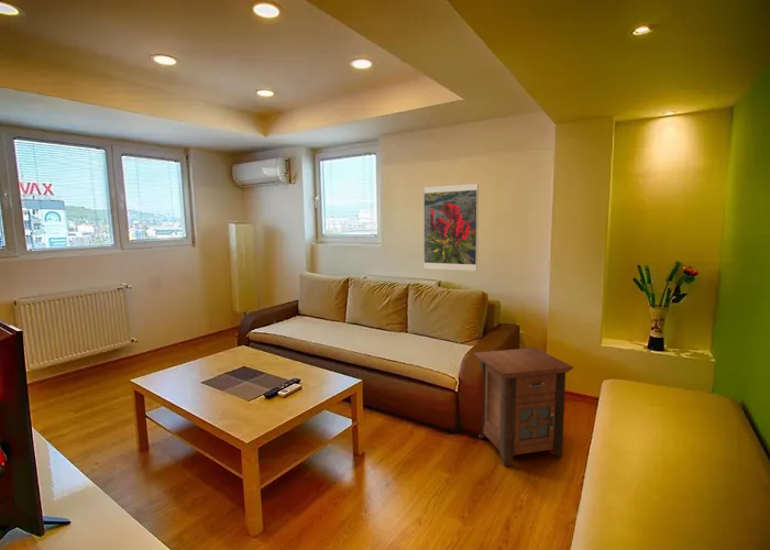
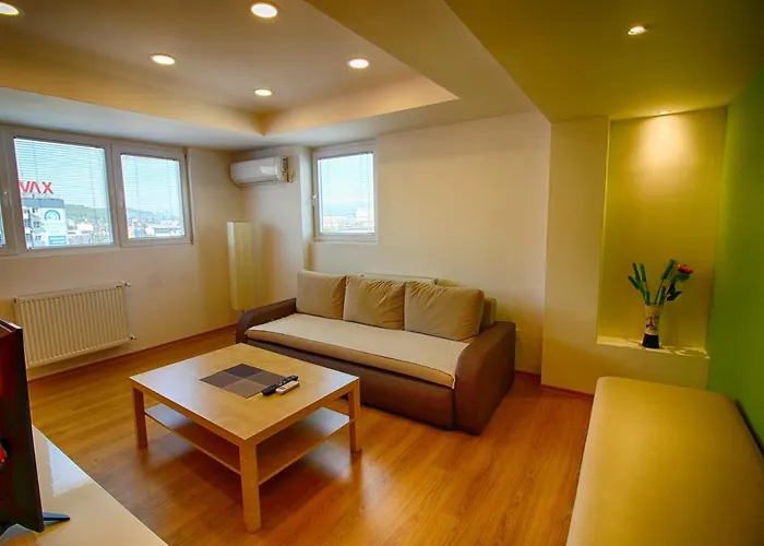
- nightstand (519, 403)
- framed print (450, 228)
